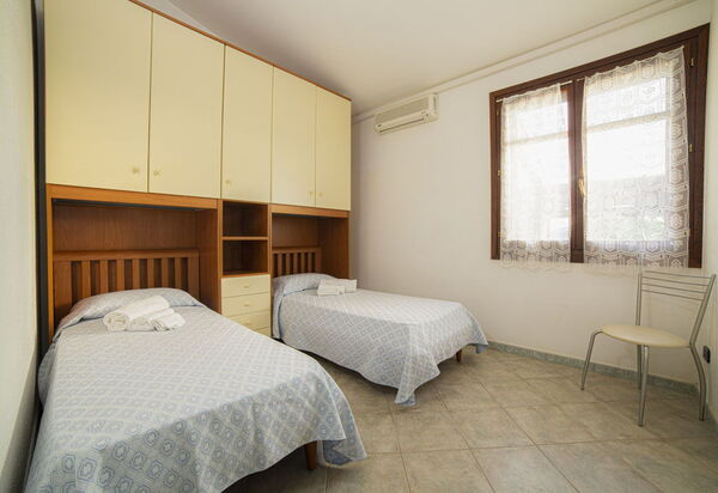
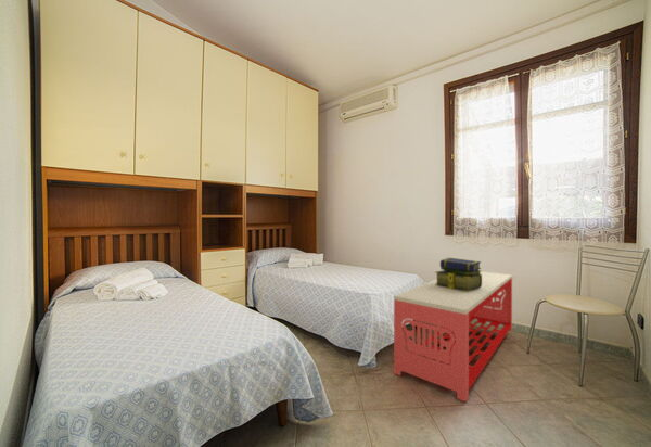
+ storage bench (462, 316)
+ stack of books (459, 272)
